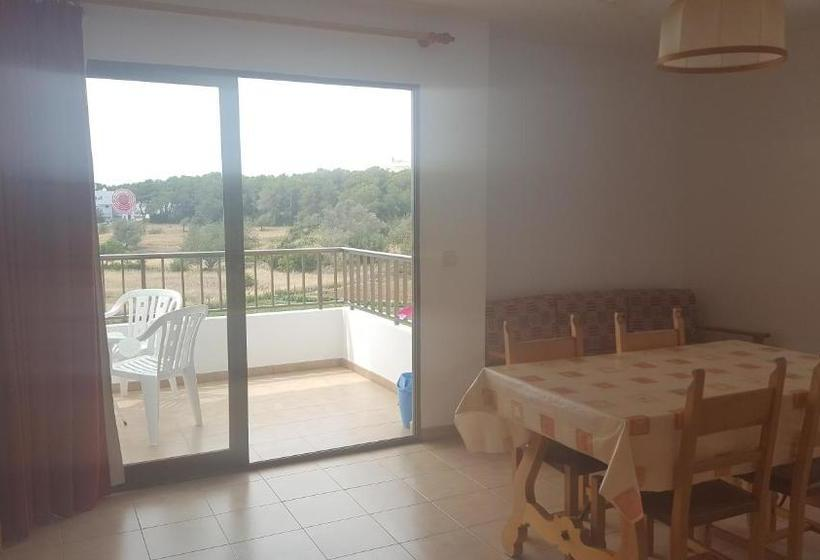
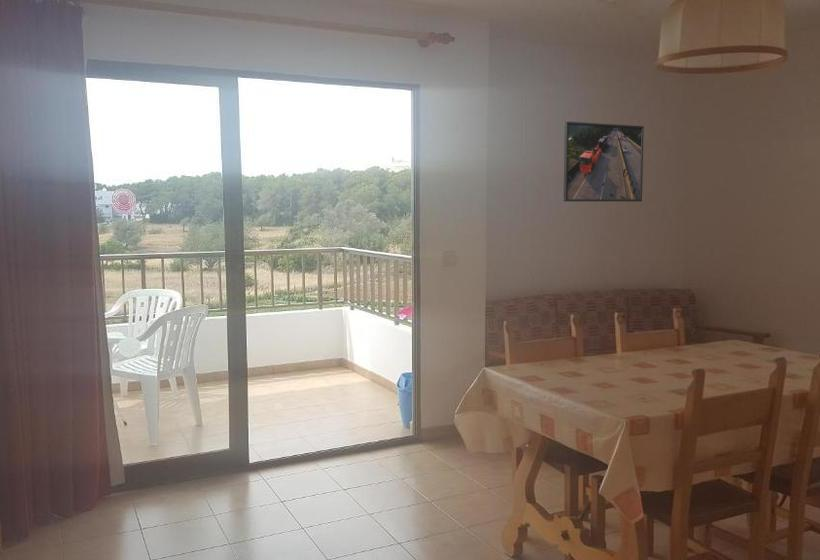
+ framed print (604, 162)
